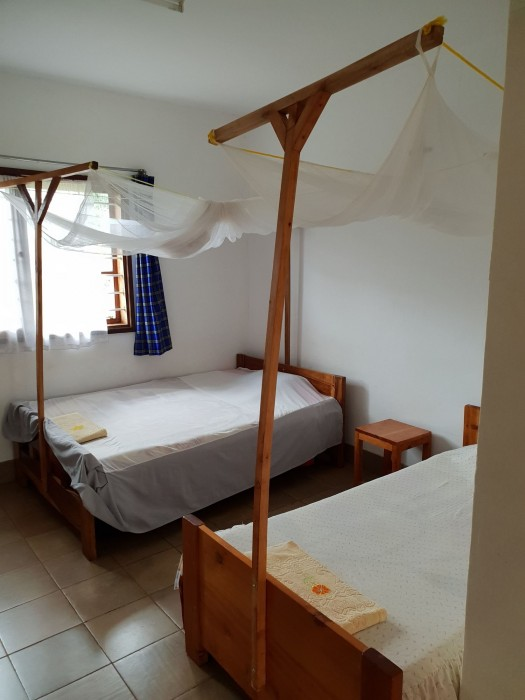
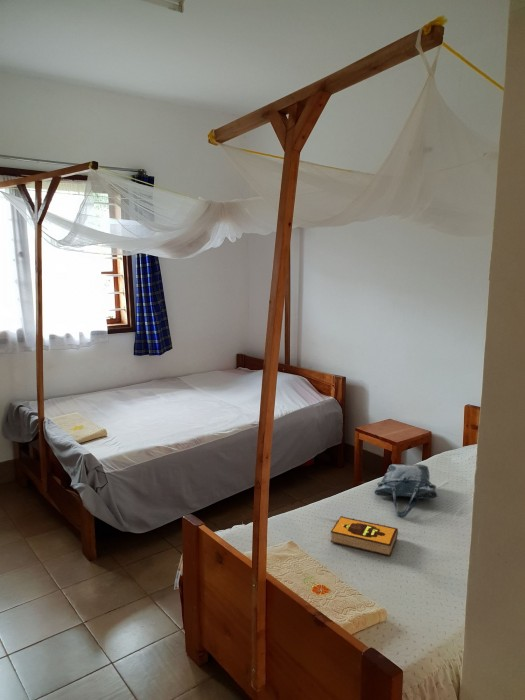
+ tote bag (406, 487)
+ hardback book (364, 534)
